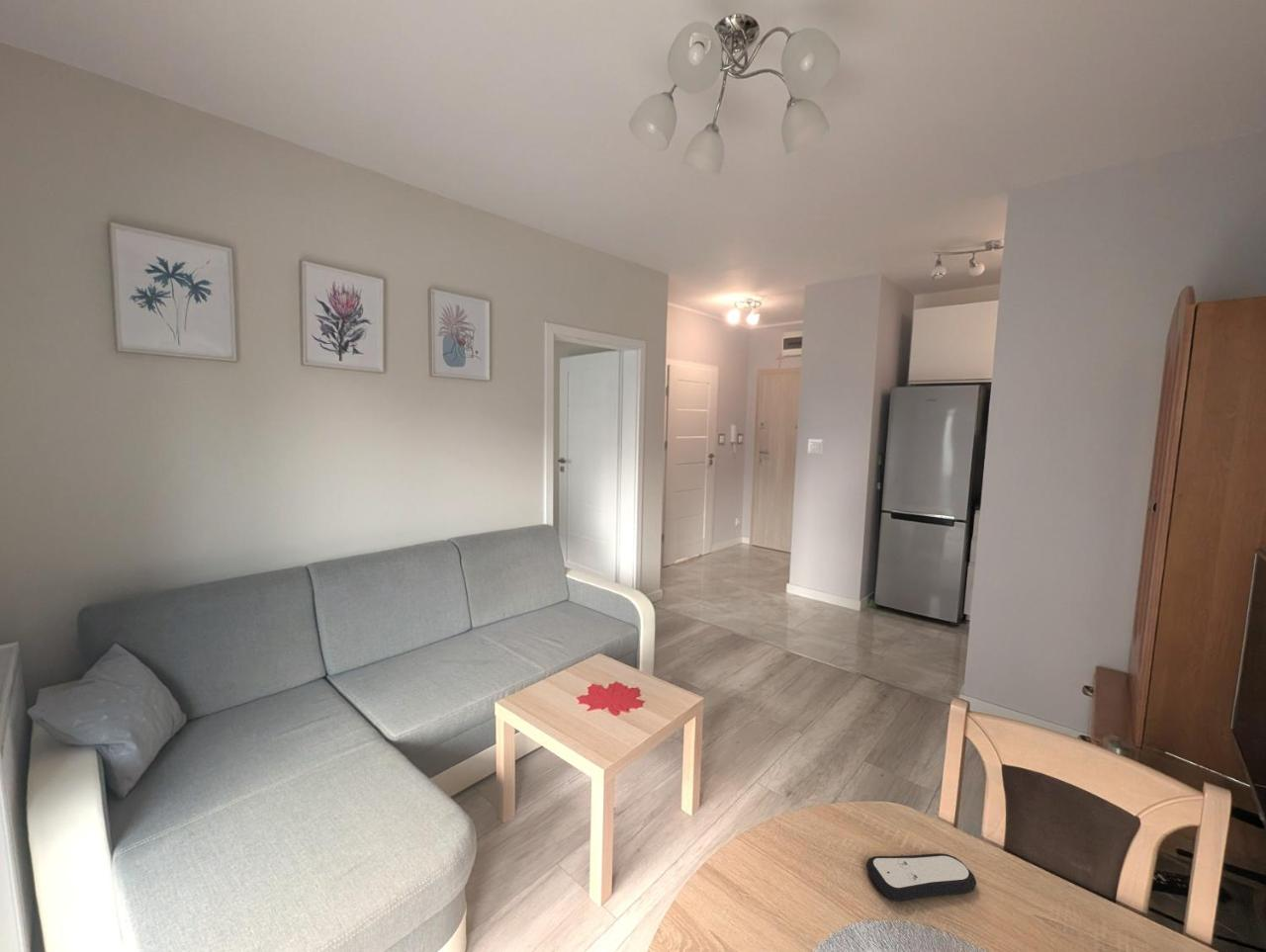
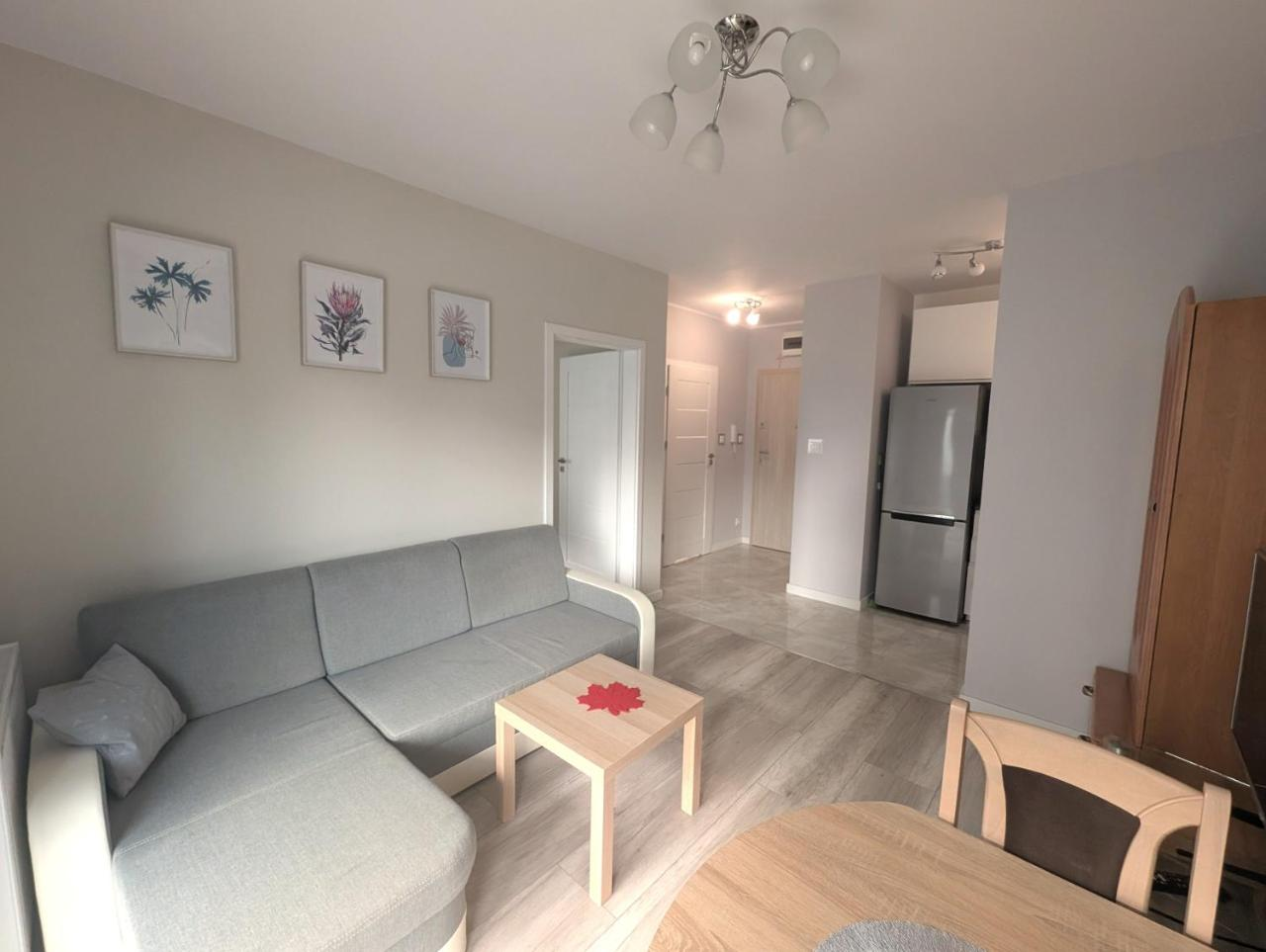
- remote control (921, 874)
